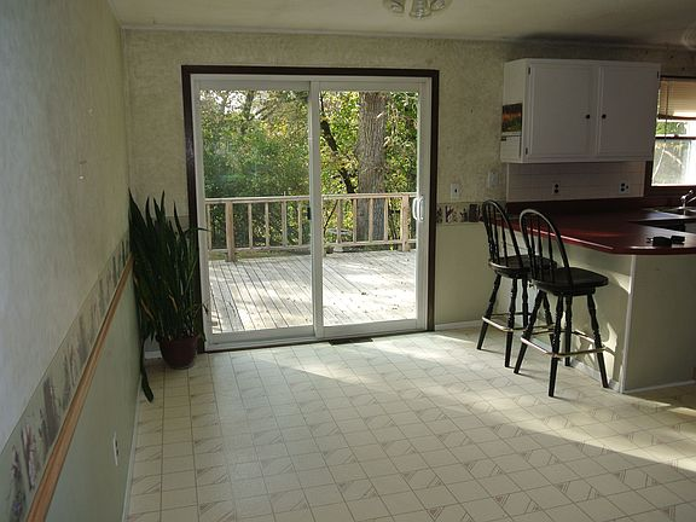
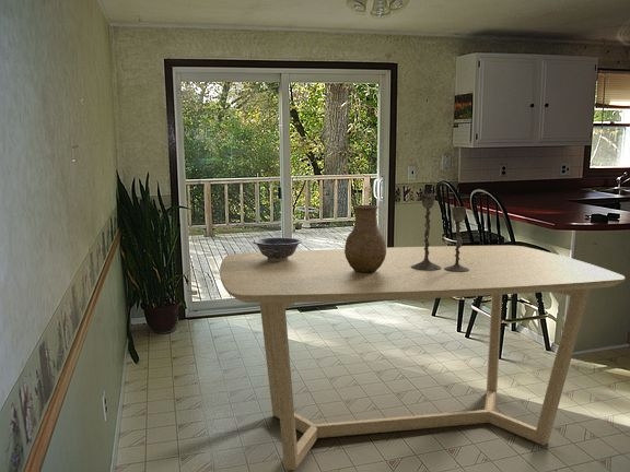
+ decorative bowl (278, 249)
+ dining table (405, 298)
+ vase (365, 238)
+ candlestick (429, 231)
